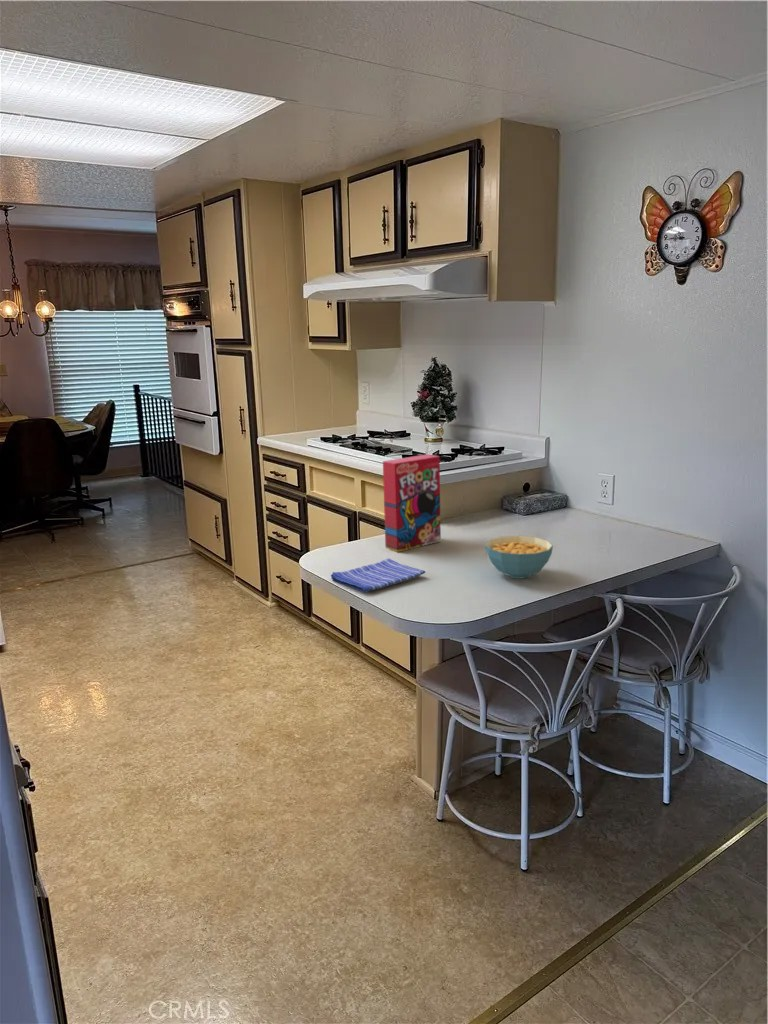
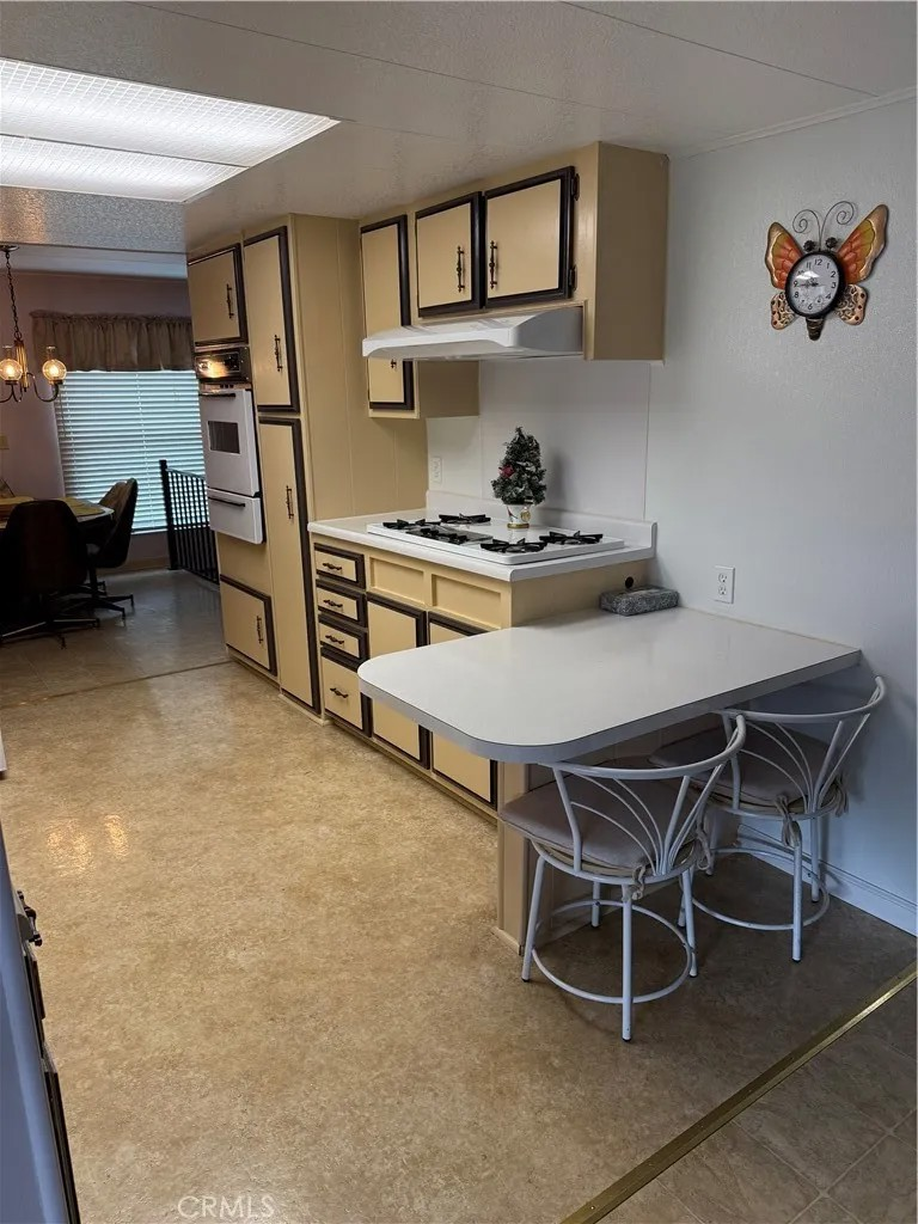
- dish towel (377, 574)
- cereal box (412, 502)
- cereal bowl (518, 560)
